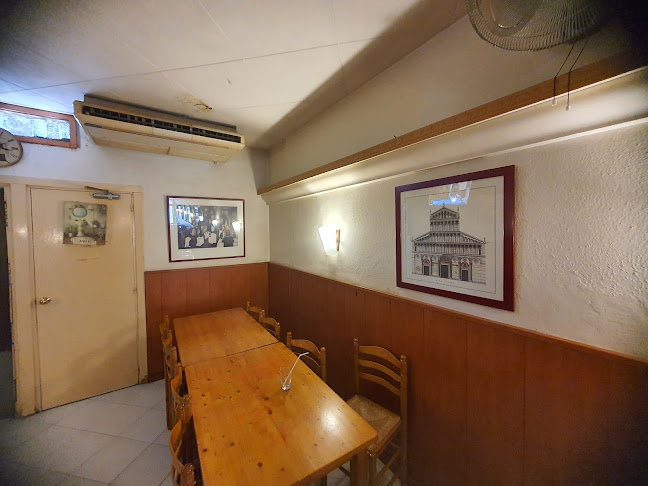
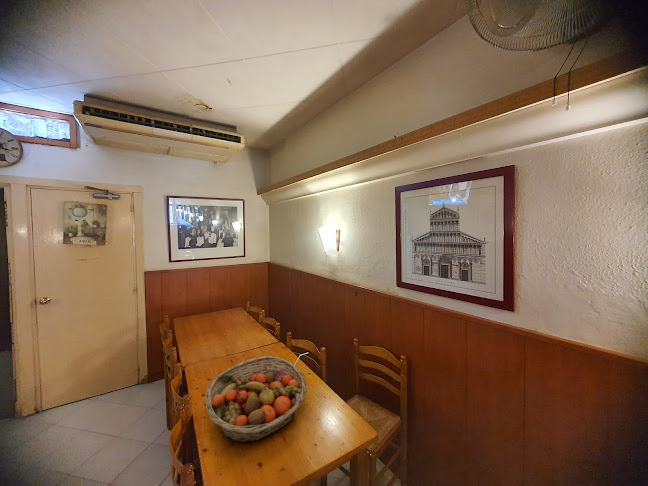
+ fruit basket (259, 395)
